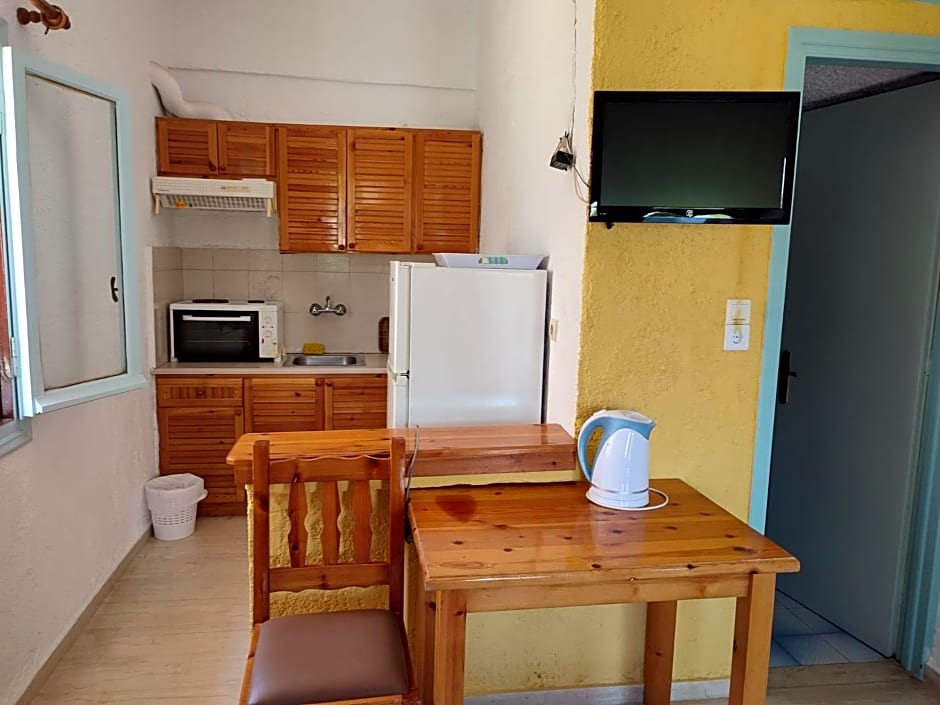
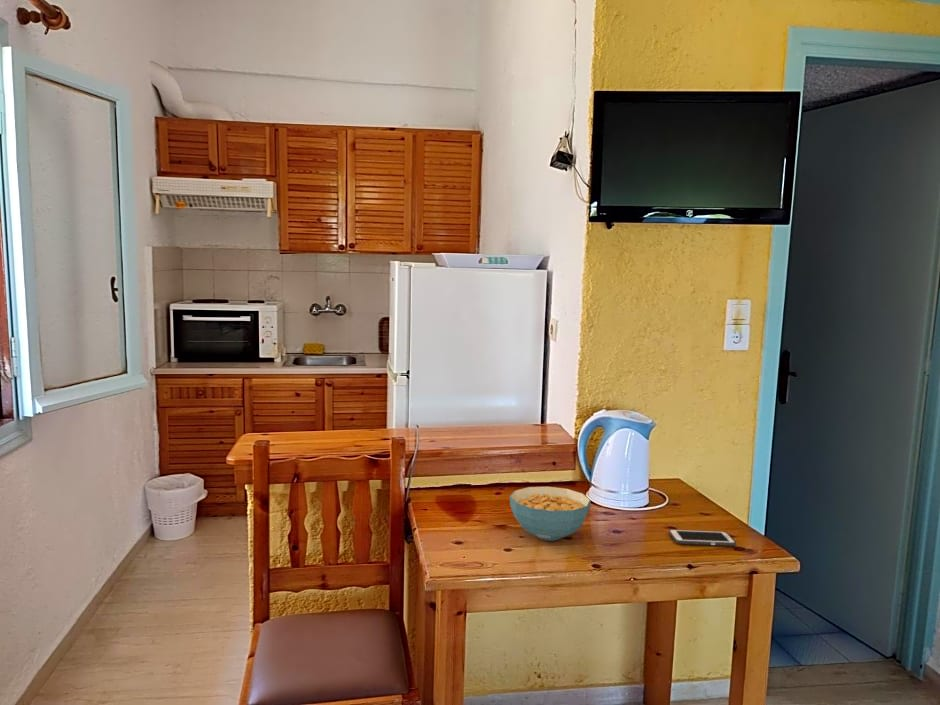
+ cereal bowl (549, 517)
+ cell phone (701, 537)
